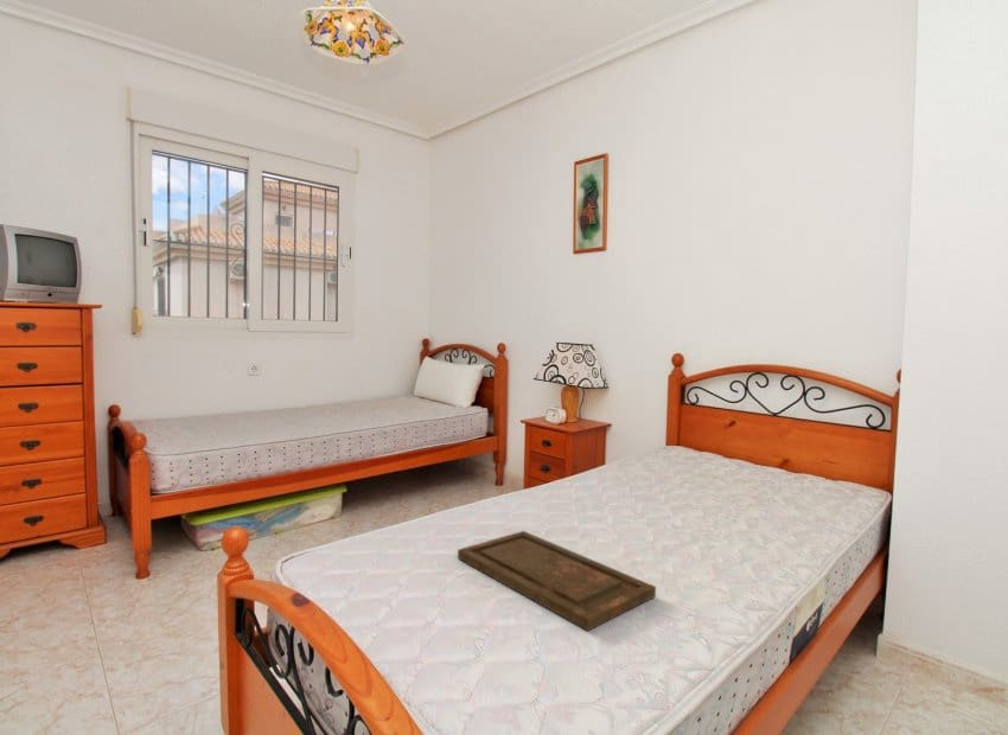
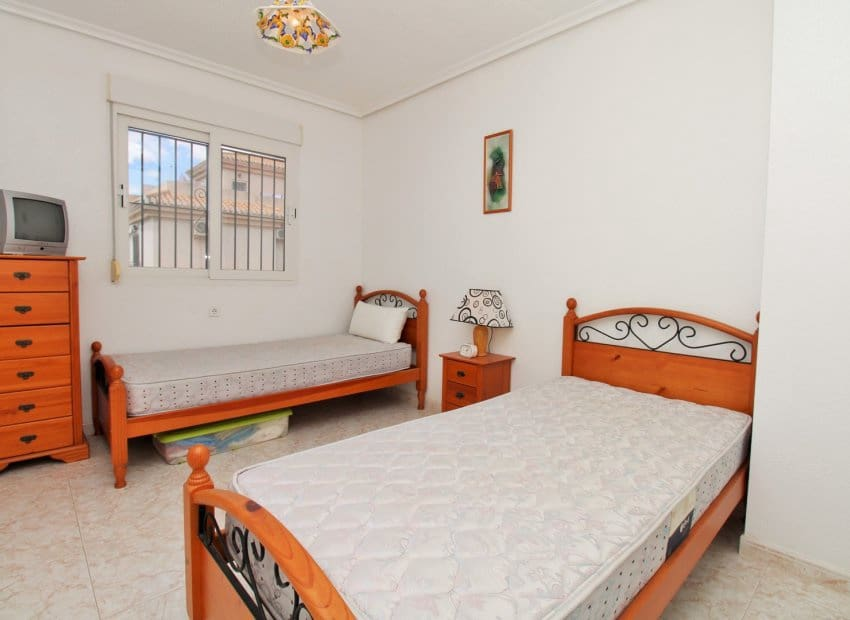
- tray (549, 571)
